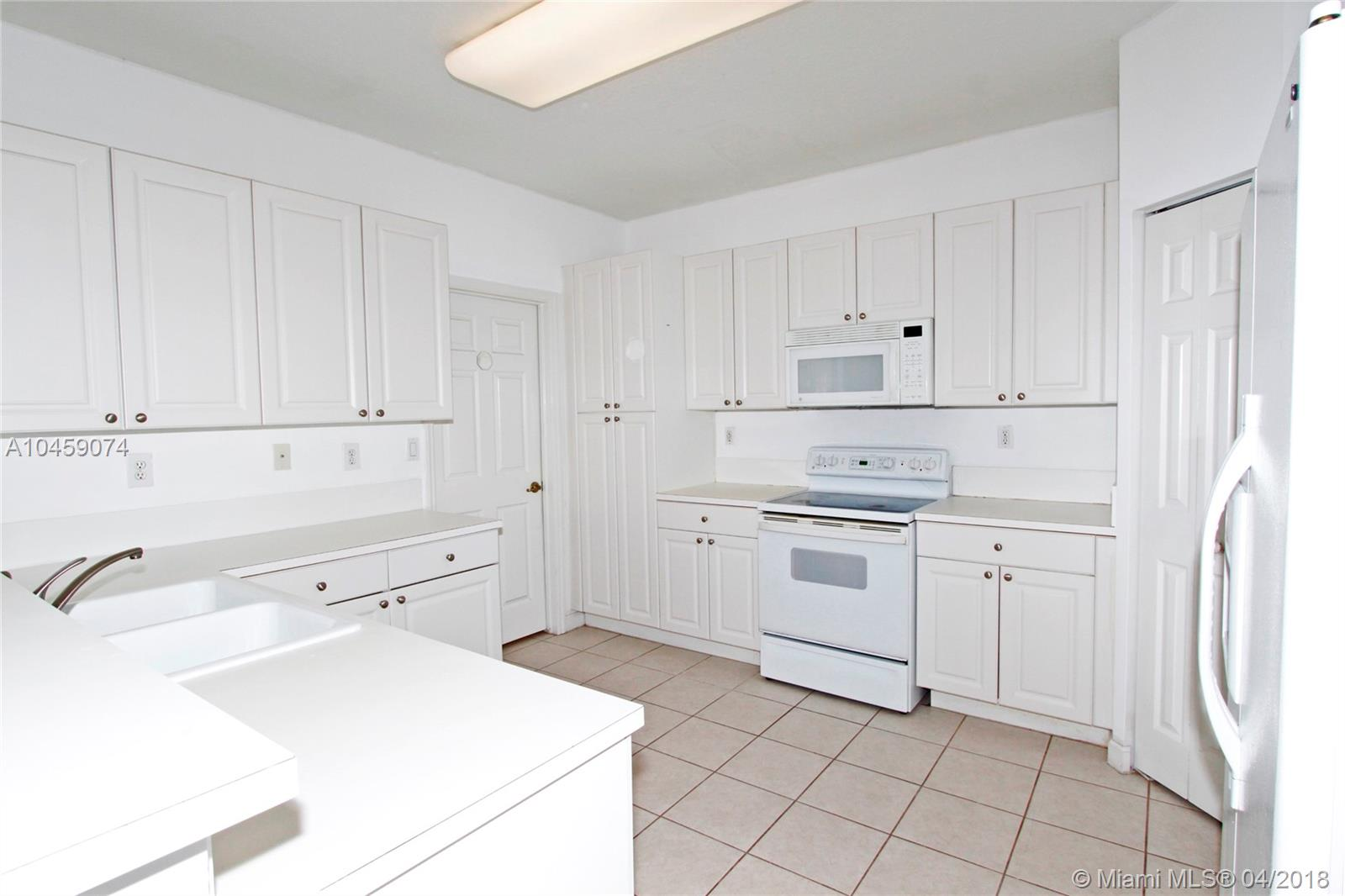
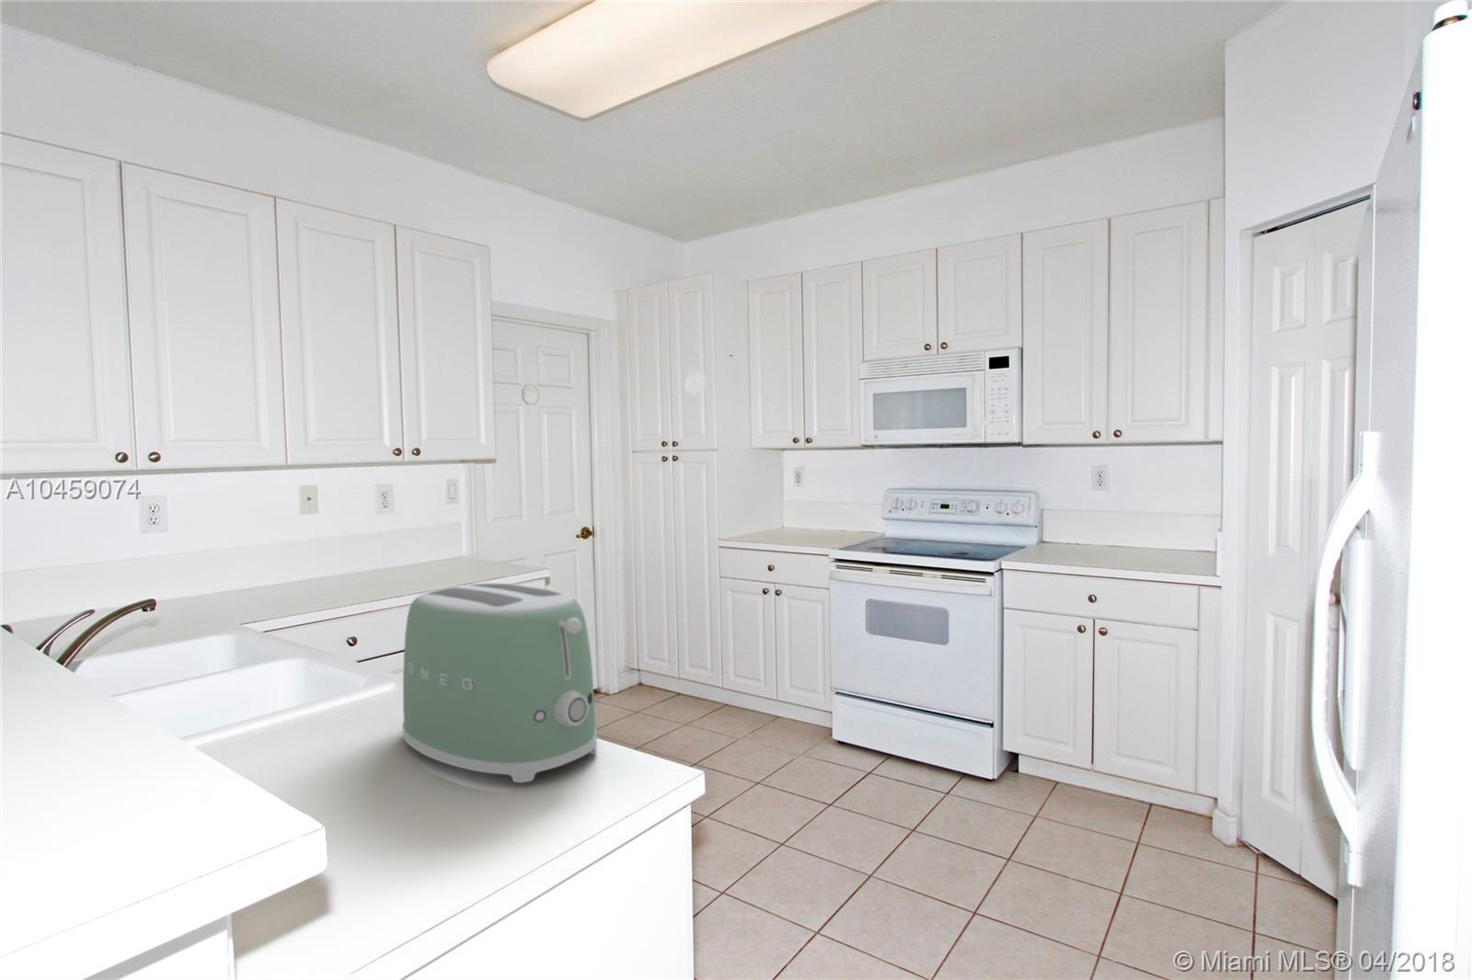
+ toaster (496, 666)
